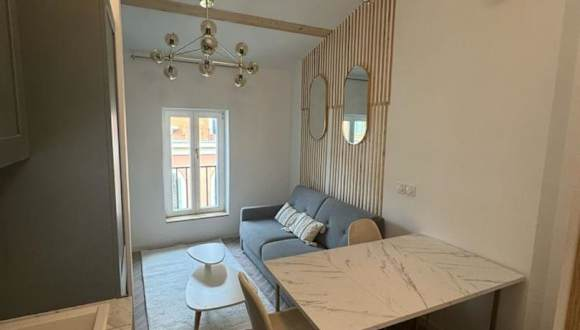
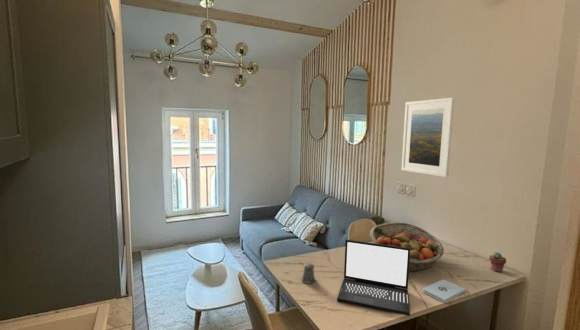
+ notepad (443, 290)
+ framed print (425, 137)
+ laptop (374, 274)
+ fruit basket (405, 245)
+ pepper shaker (307, 271)
+ potted succulent (497, 261)
